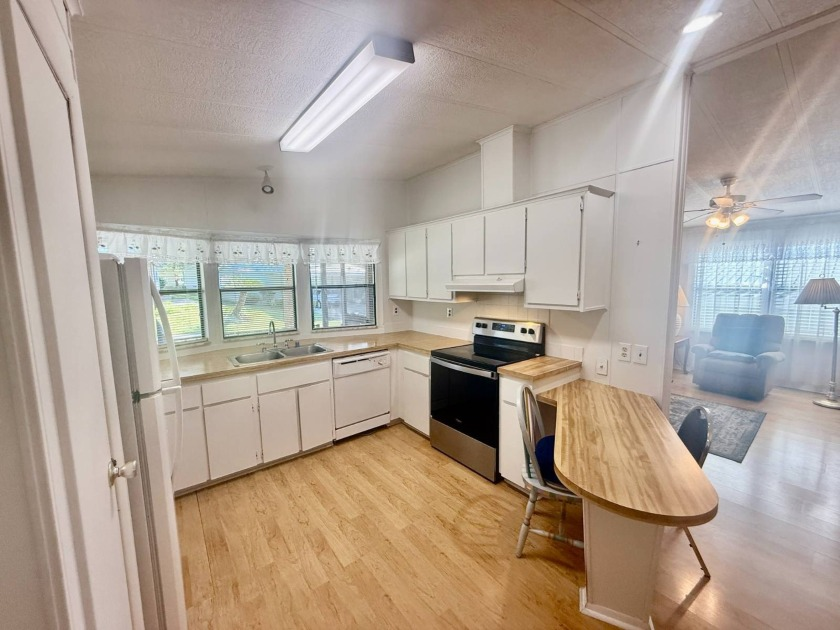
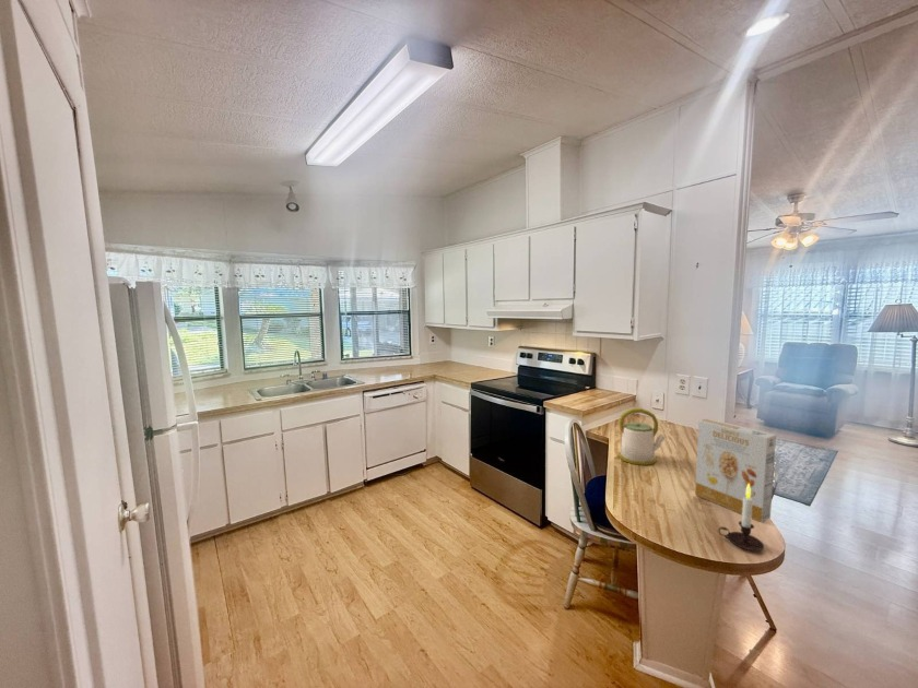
+ cereal box (732, 466)
+ candle (742, 512)
+ kettle (642, 434)
